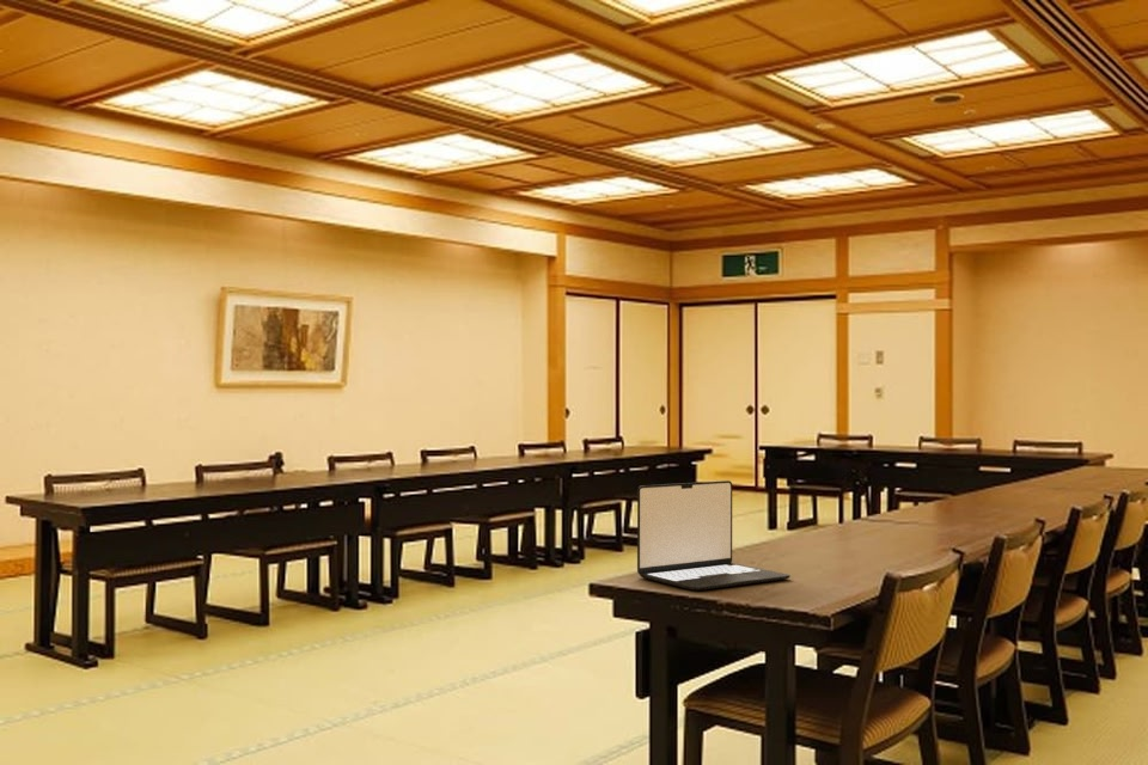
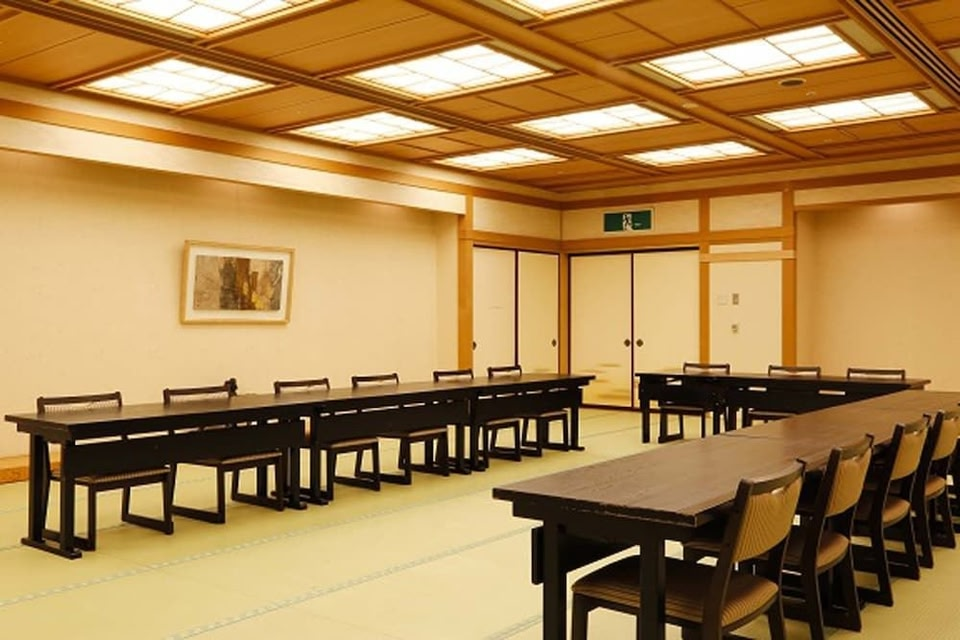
- laptop (714, 532)
